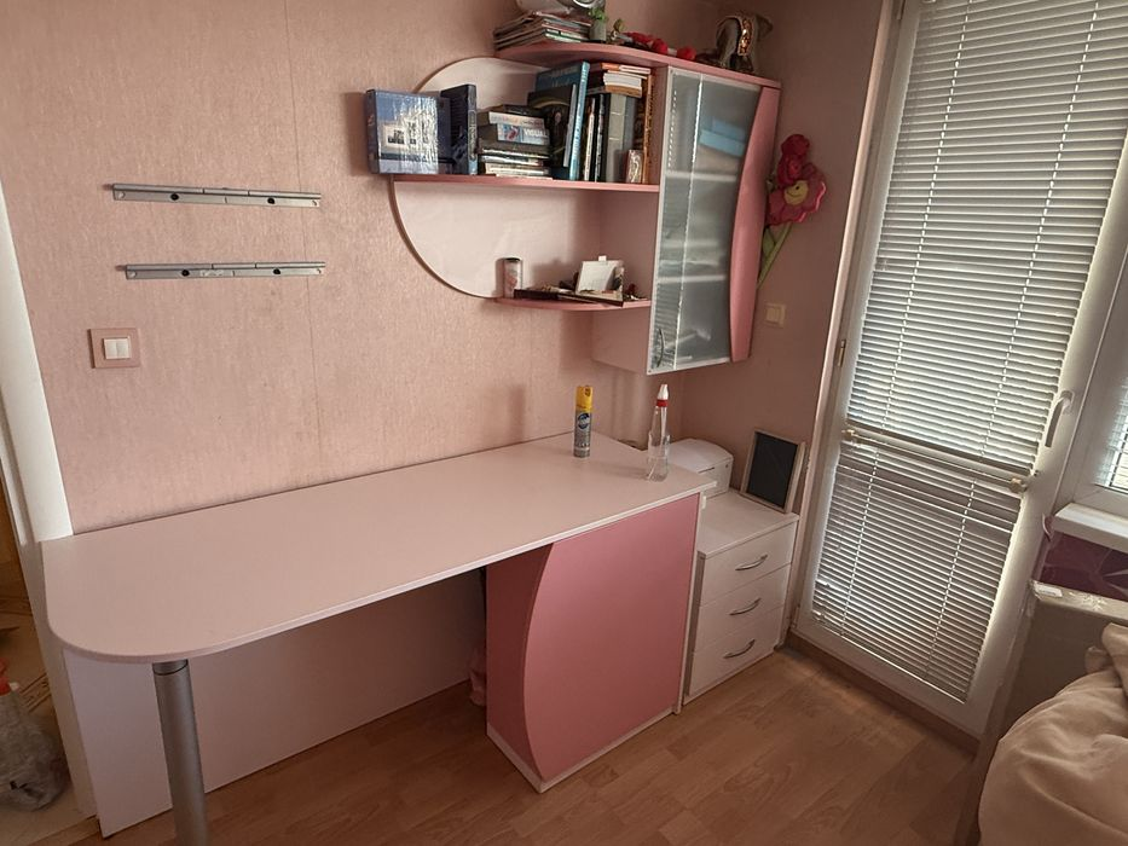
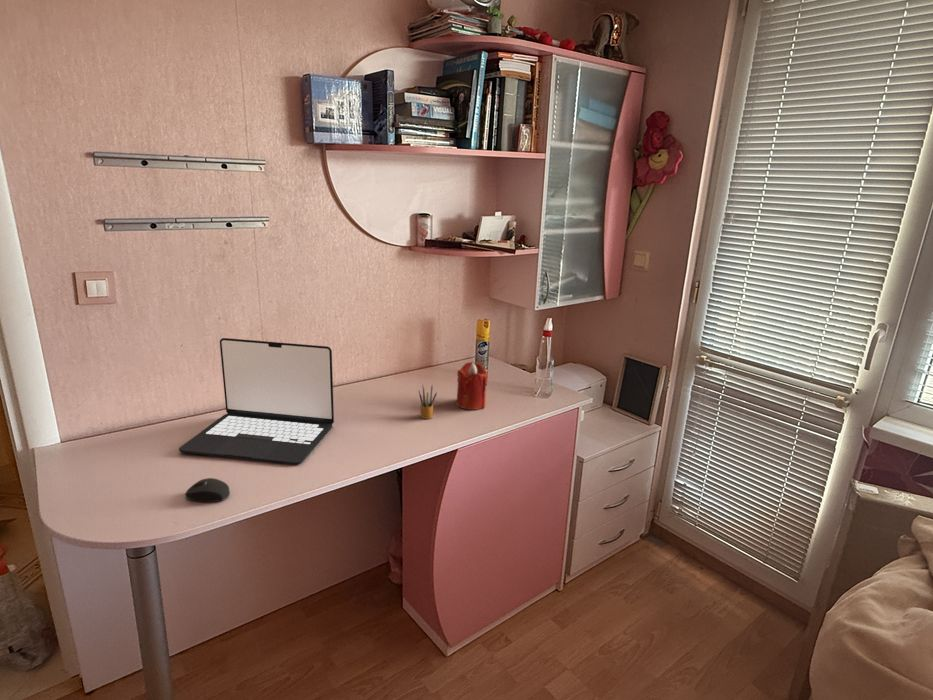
+ candle (472, 383)
+ pencil box (427, 402)
+ laptop (257, 397)
+ mouse (207, 489)
